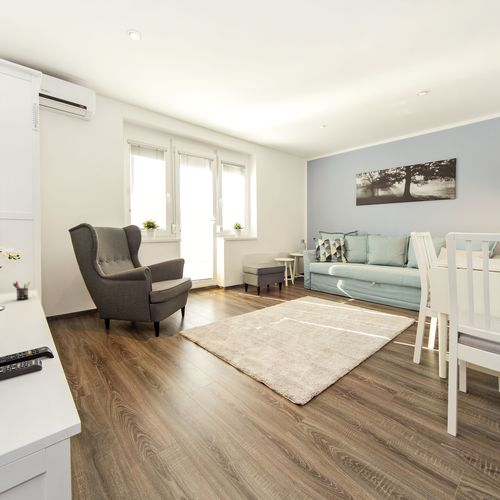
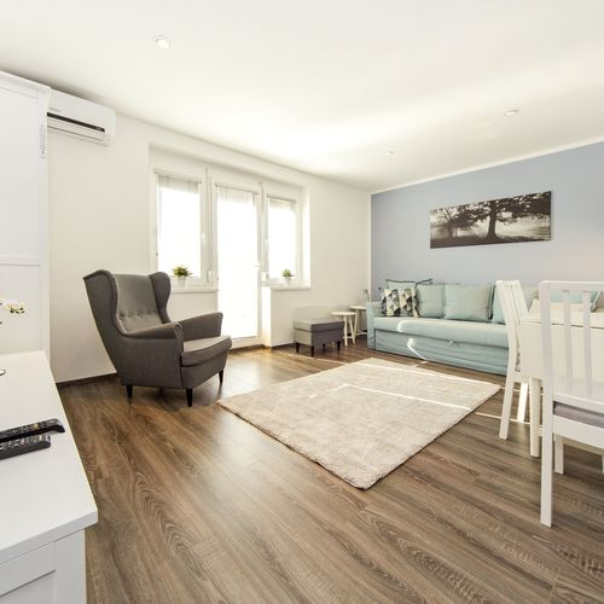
- pen holder (22, 290)
